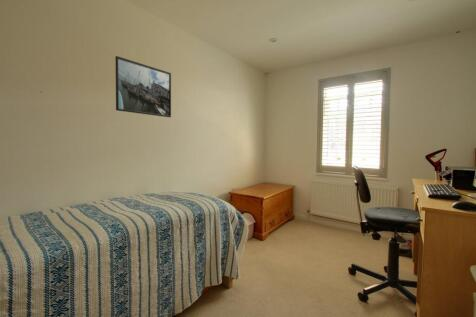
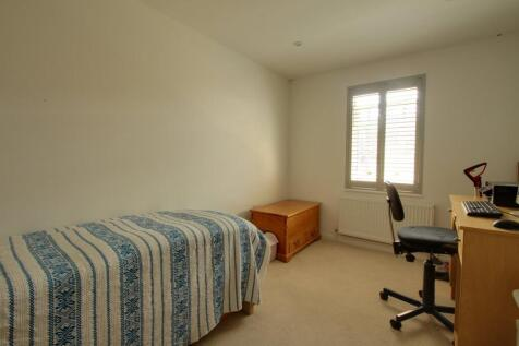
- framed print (146, 89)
